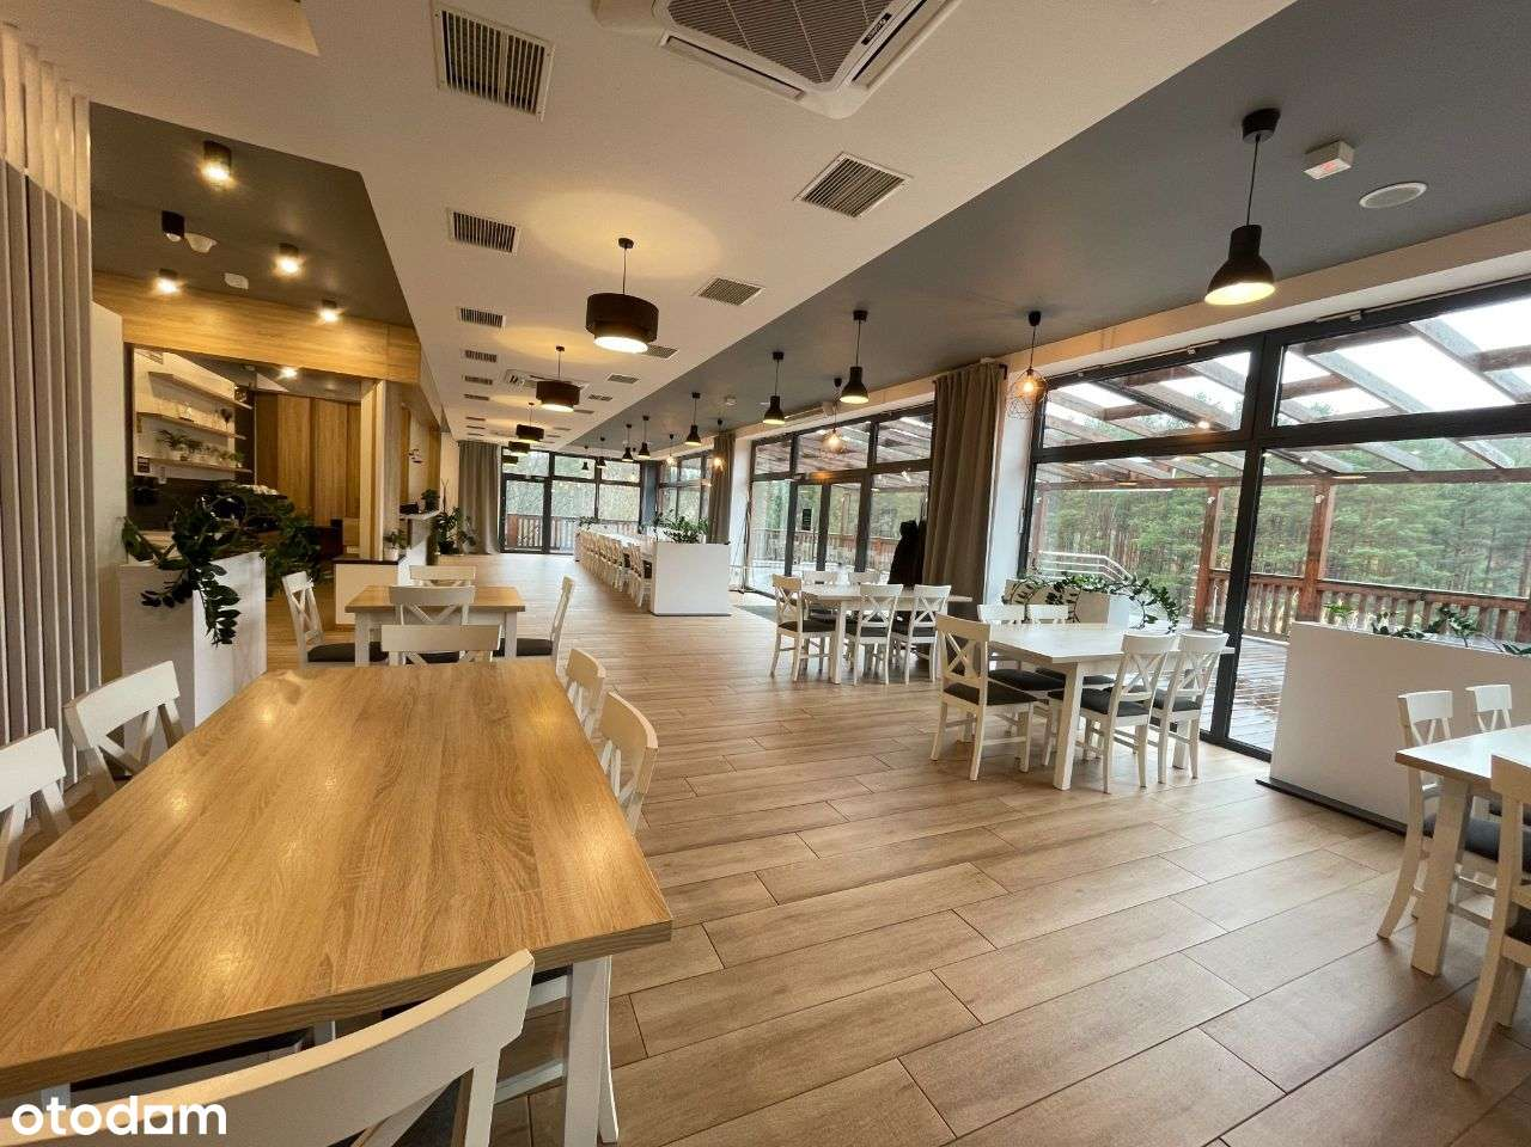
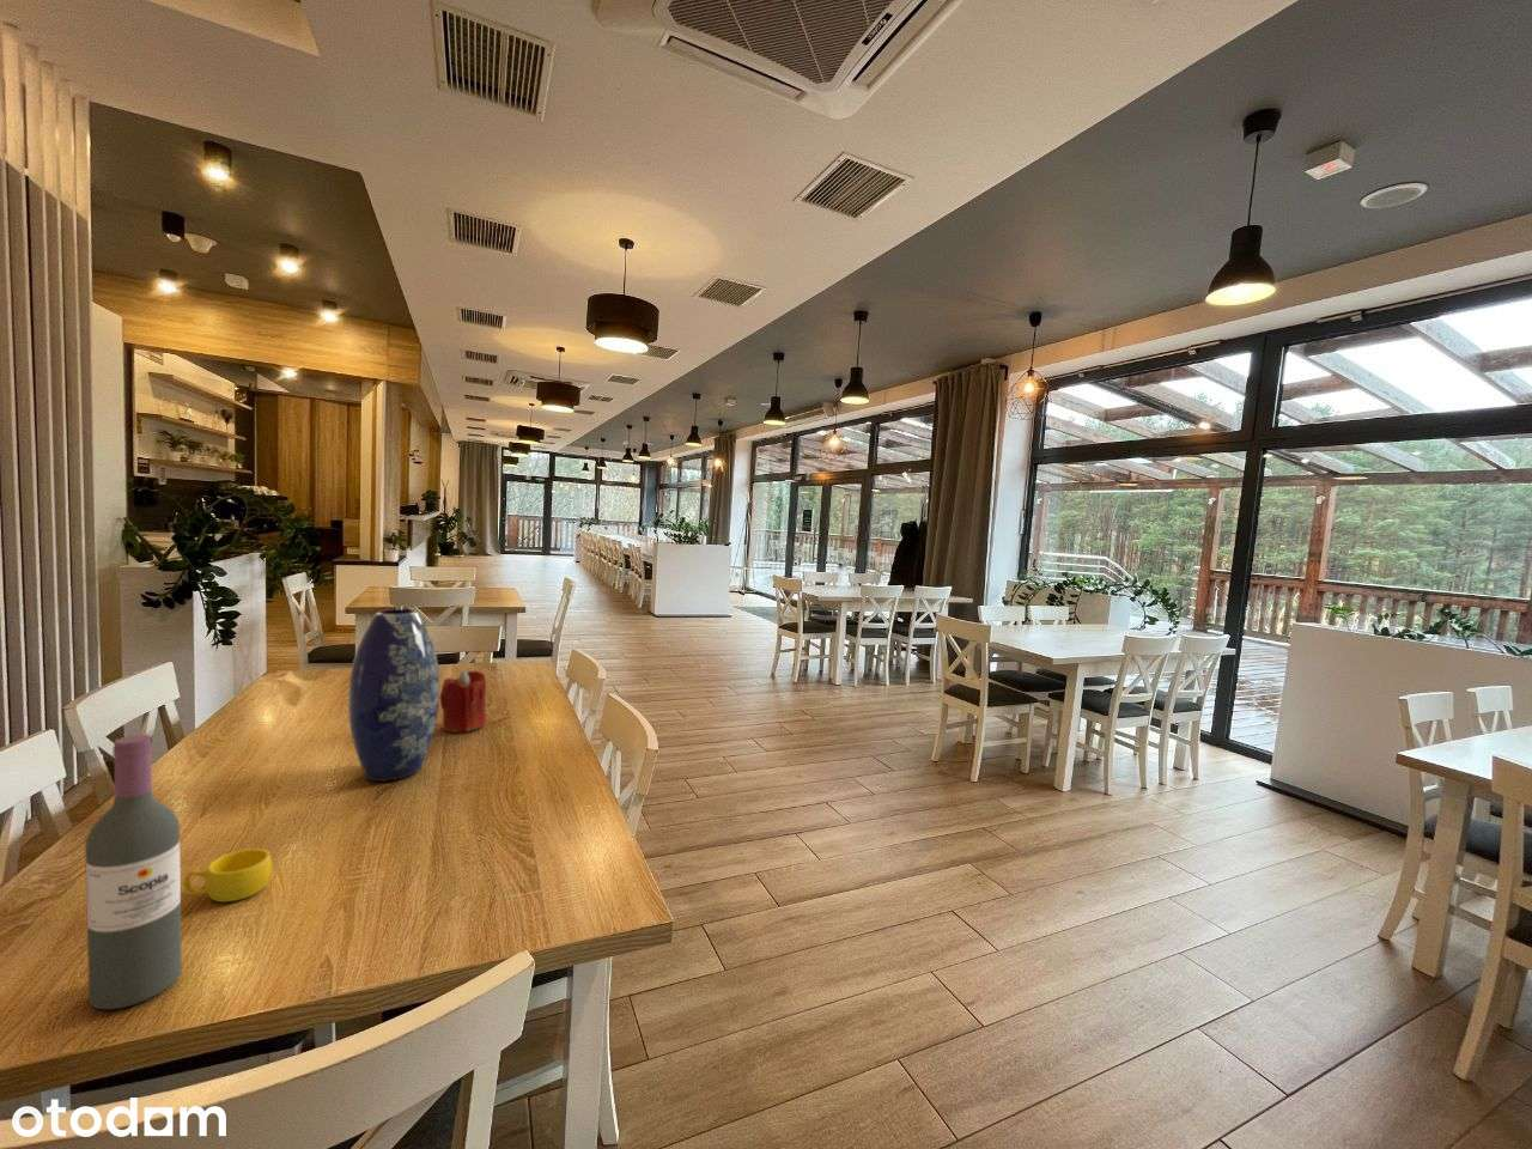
+ cup (229, 877)
+ wine bottle (134, 864)
+ vase (394, 692)
+ candle (464, 698)
